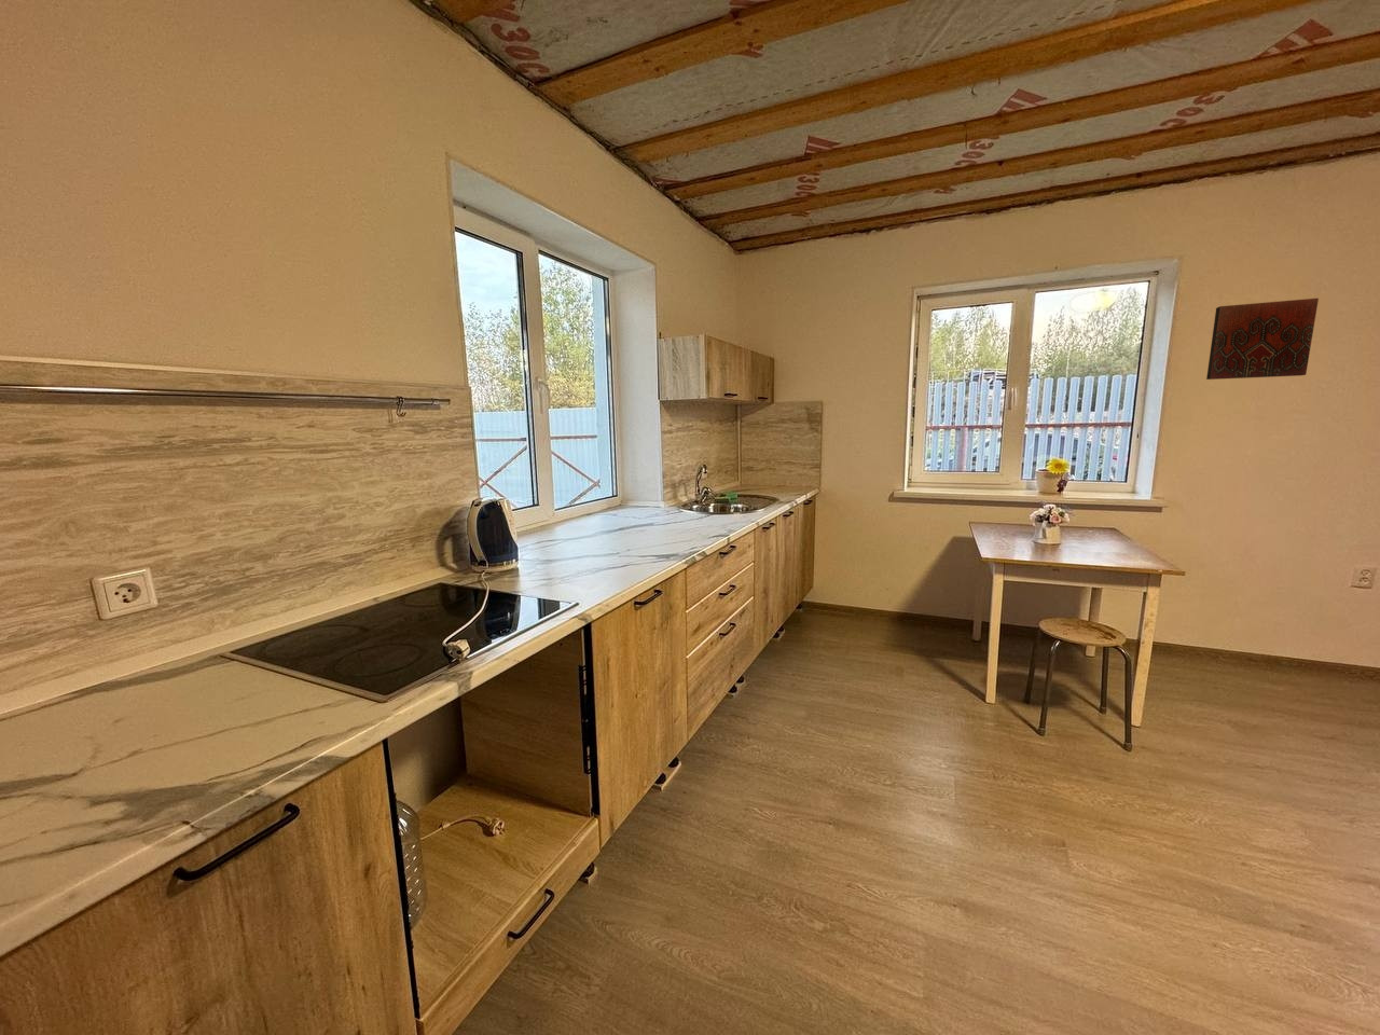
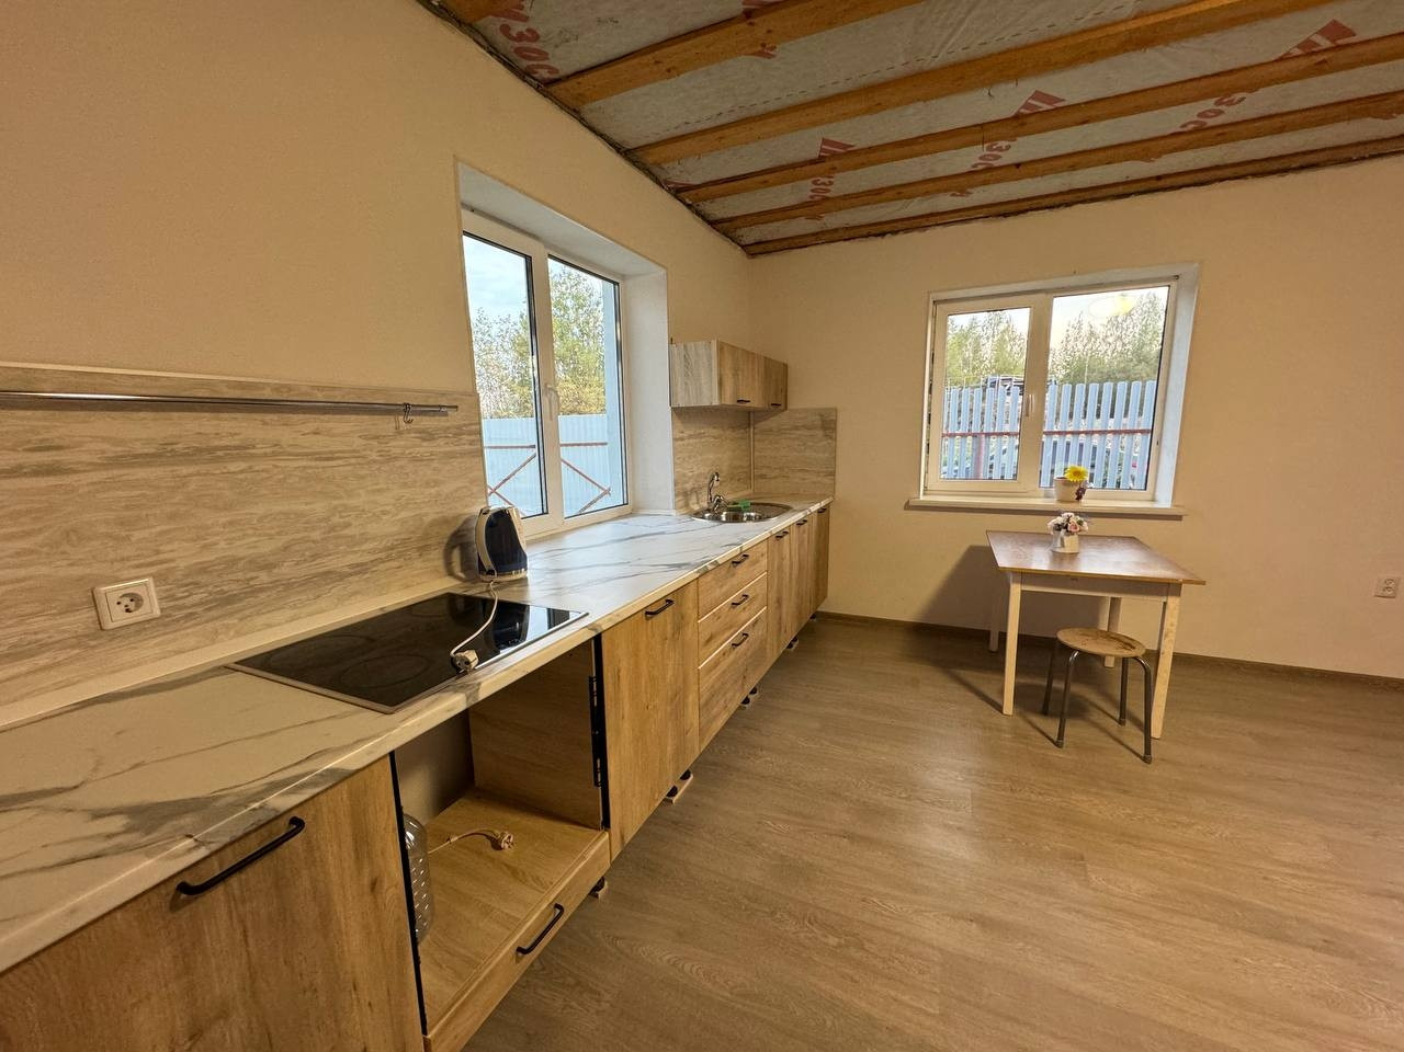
- decorative tile (1259, 339)
